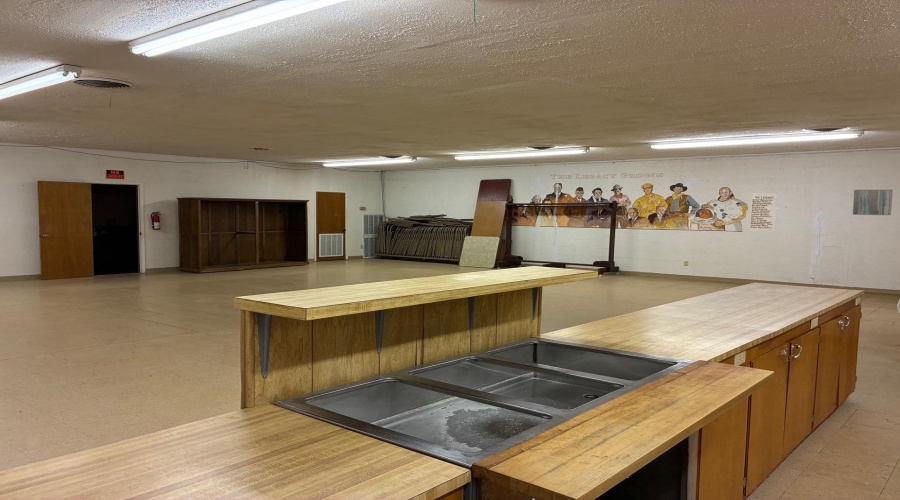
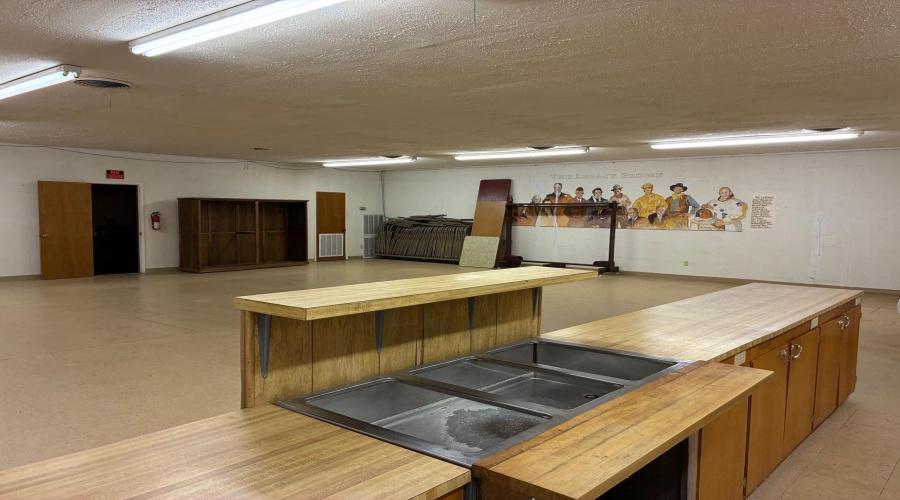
- wall art (872, 202)
